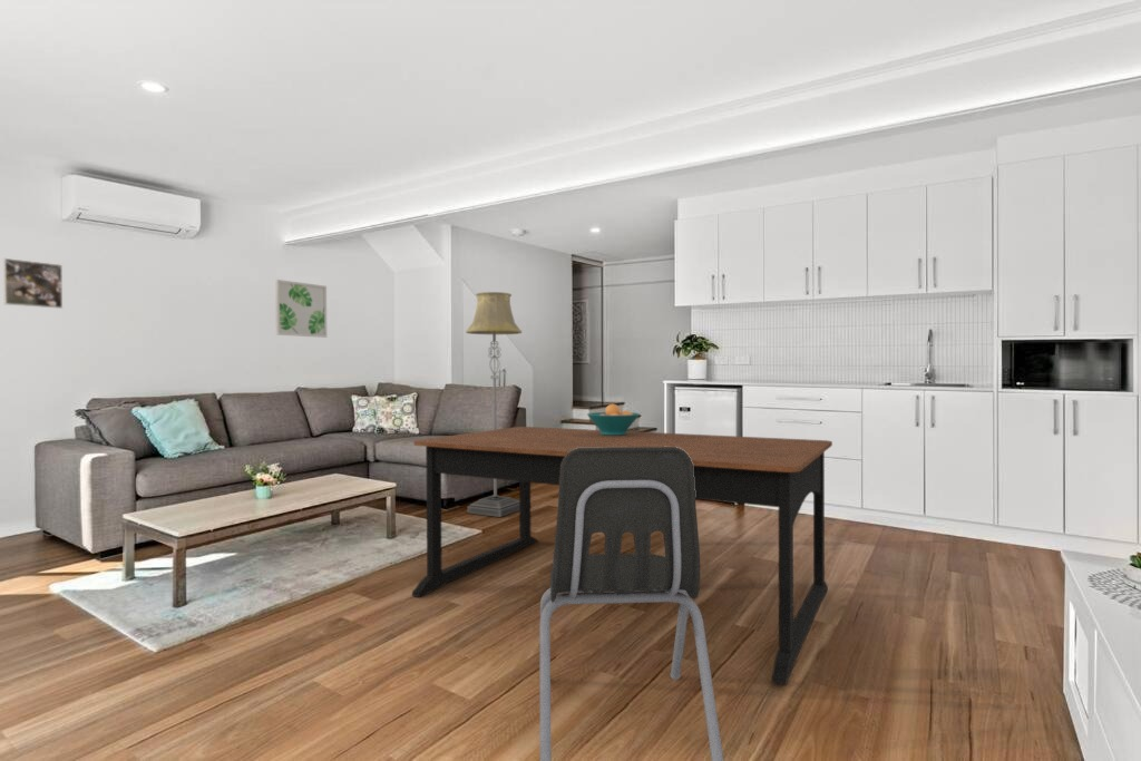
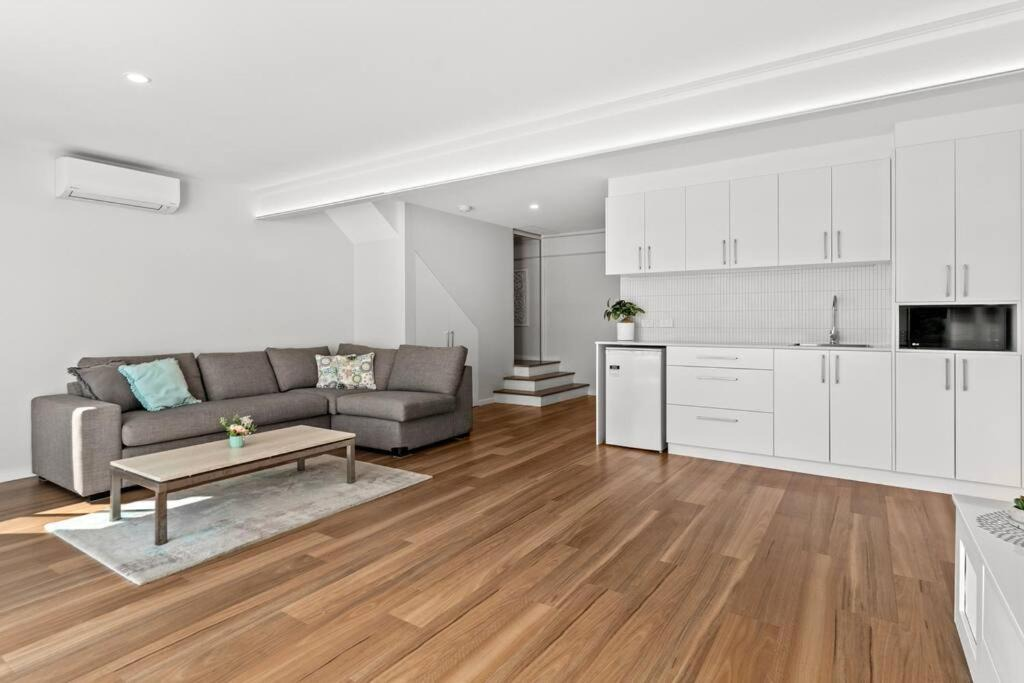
- dining chair (618, 582)
- fruit bowl (613, 419)
- floor lamp (494, 402)
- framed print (33, 284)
- wall art (302, 309)
- dining table (558, 485)
